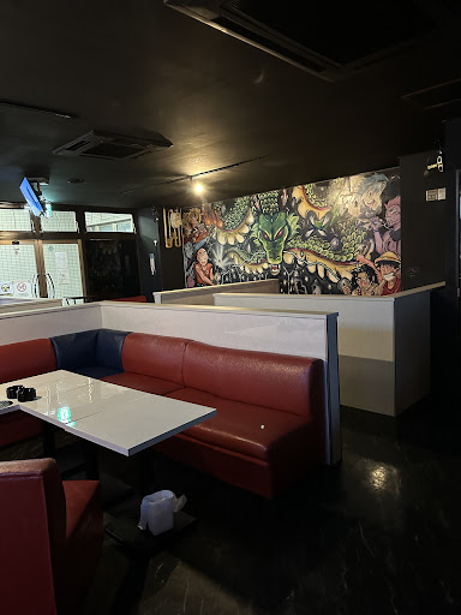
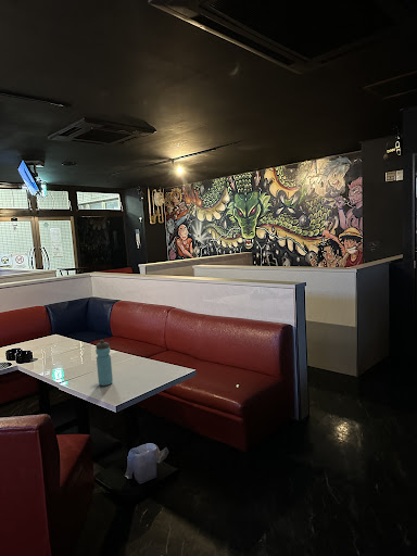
+ water bottle (103, 362)
